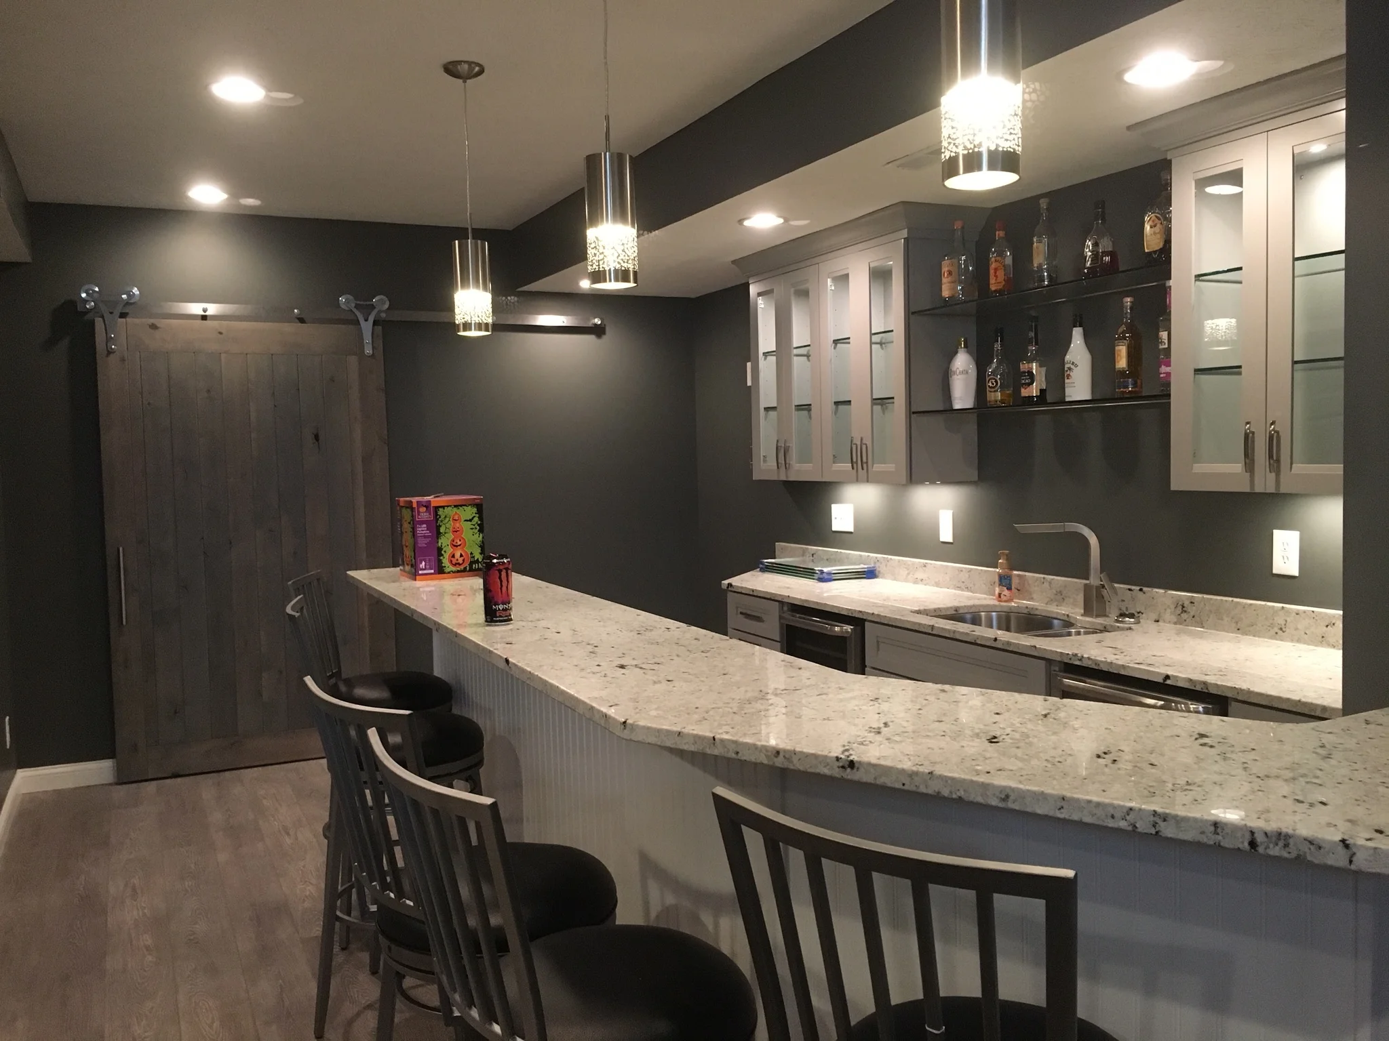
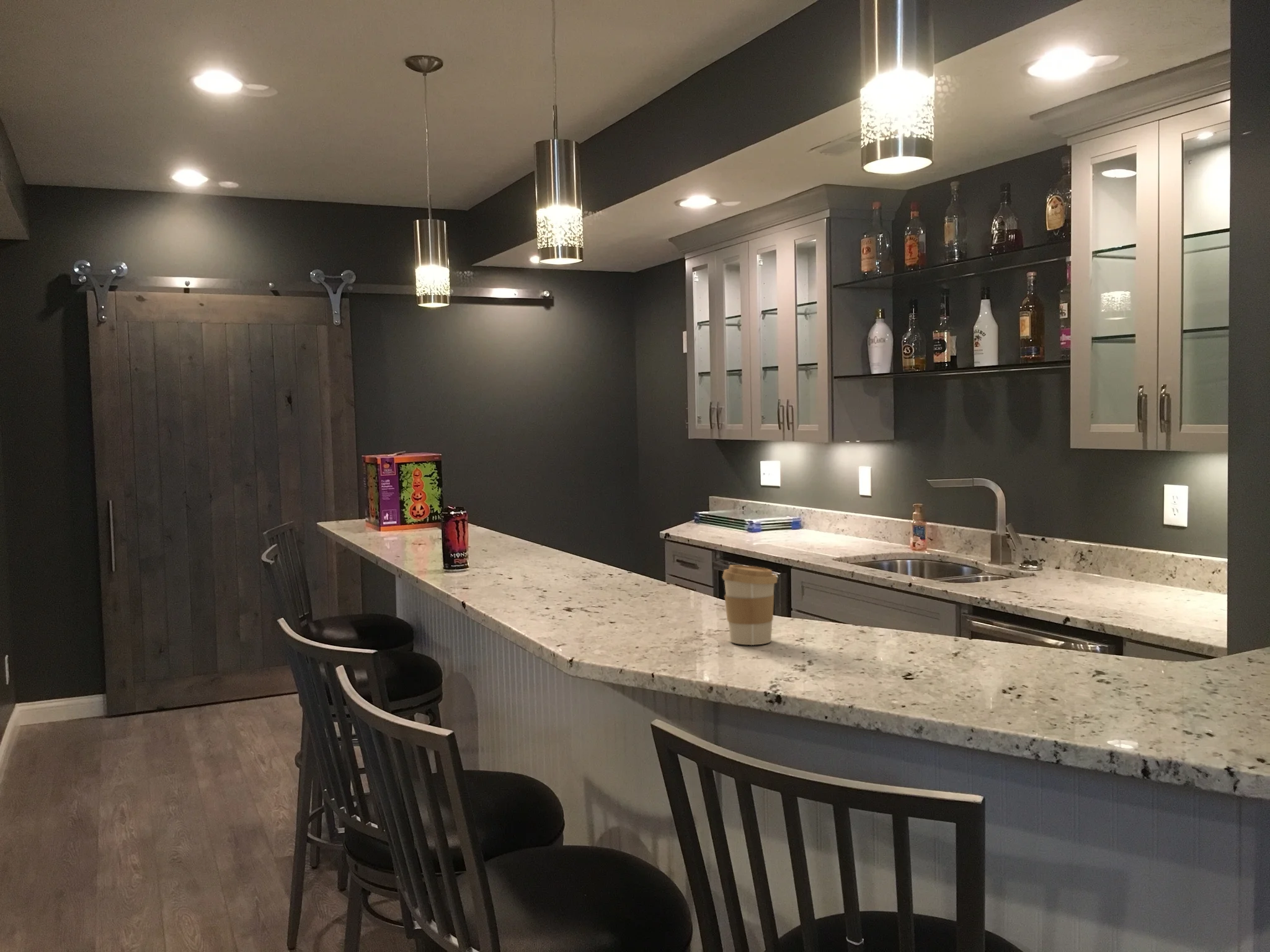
+ coffee cup (750, 602)
